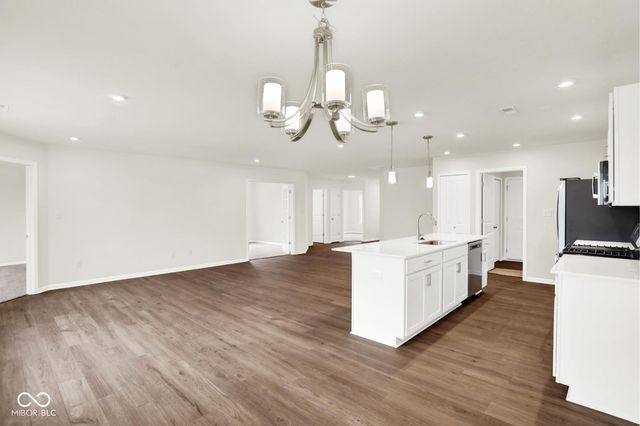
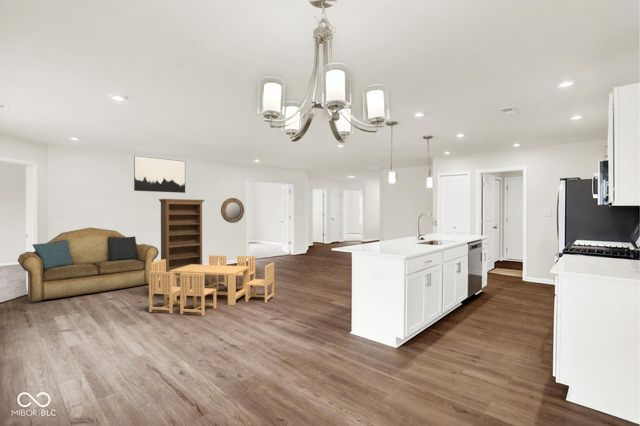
+ bookshelf (182, 236)
+ sofa (93, 258)
+ home mirror (232, 210)
+ wall art (161, 175)
+ dining table (210, 280)
